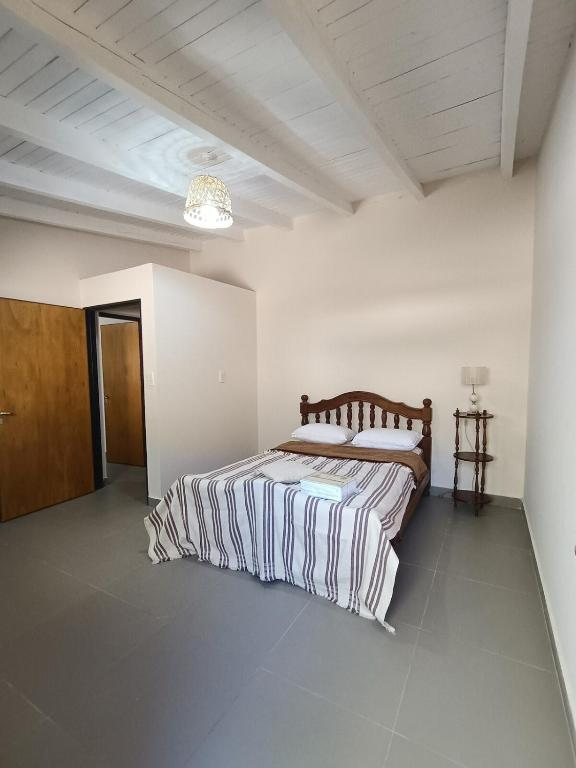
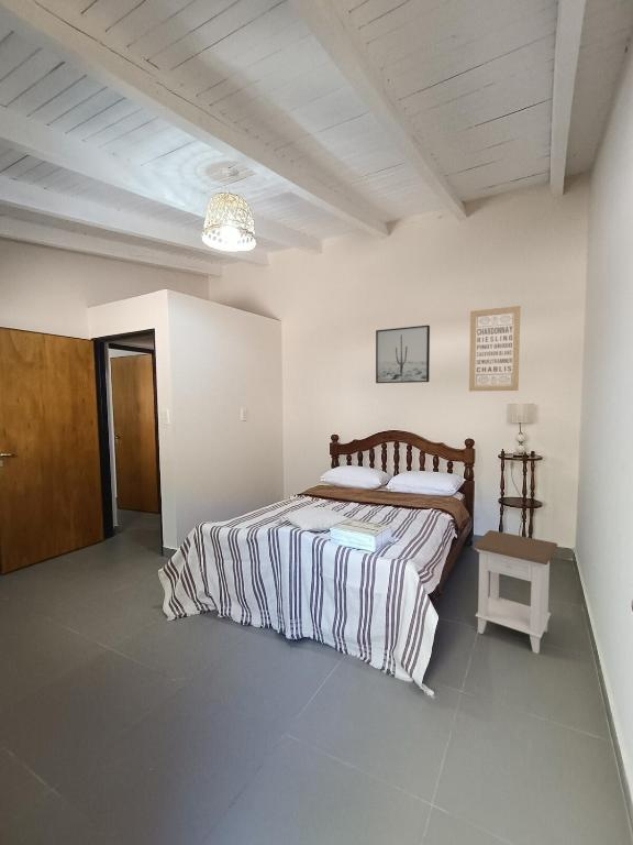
+ nightstand (514, 577)
+ wall art (493, 350)
+ wall art (401, 355)
